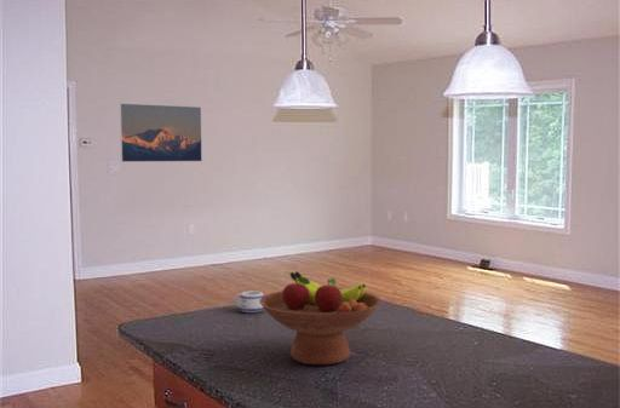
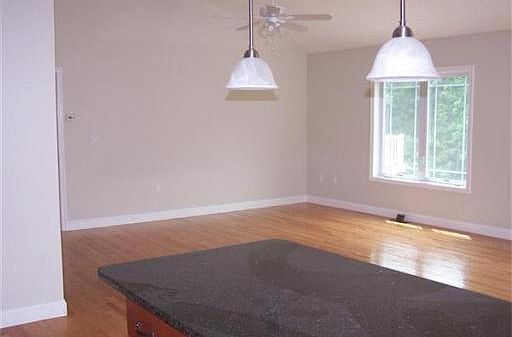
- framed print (162, 133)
- mug (248, 300)
- fruit bowl (320, 317)
